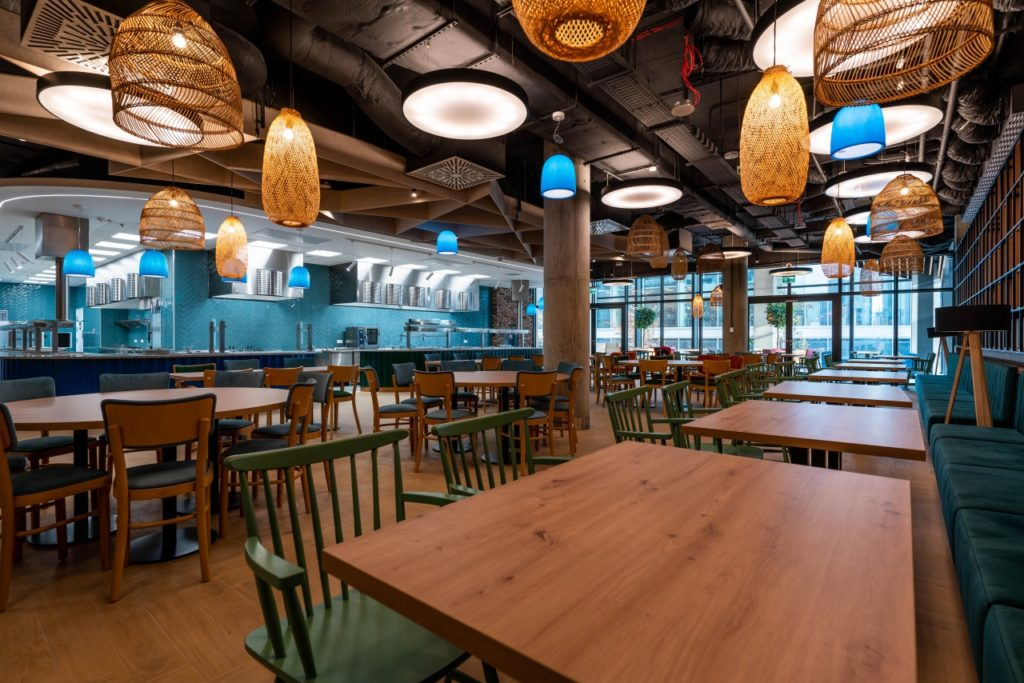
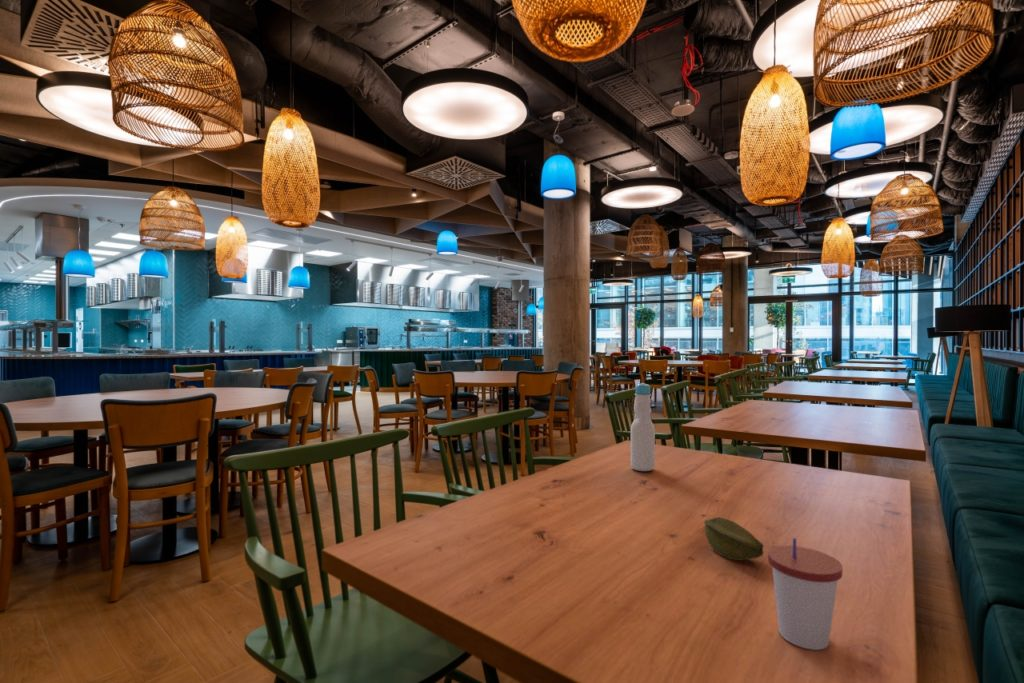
+ bottle (642, 425)
+ cup (803, 587)
+ fruit (732, 537)
